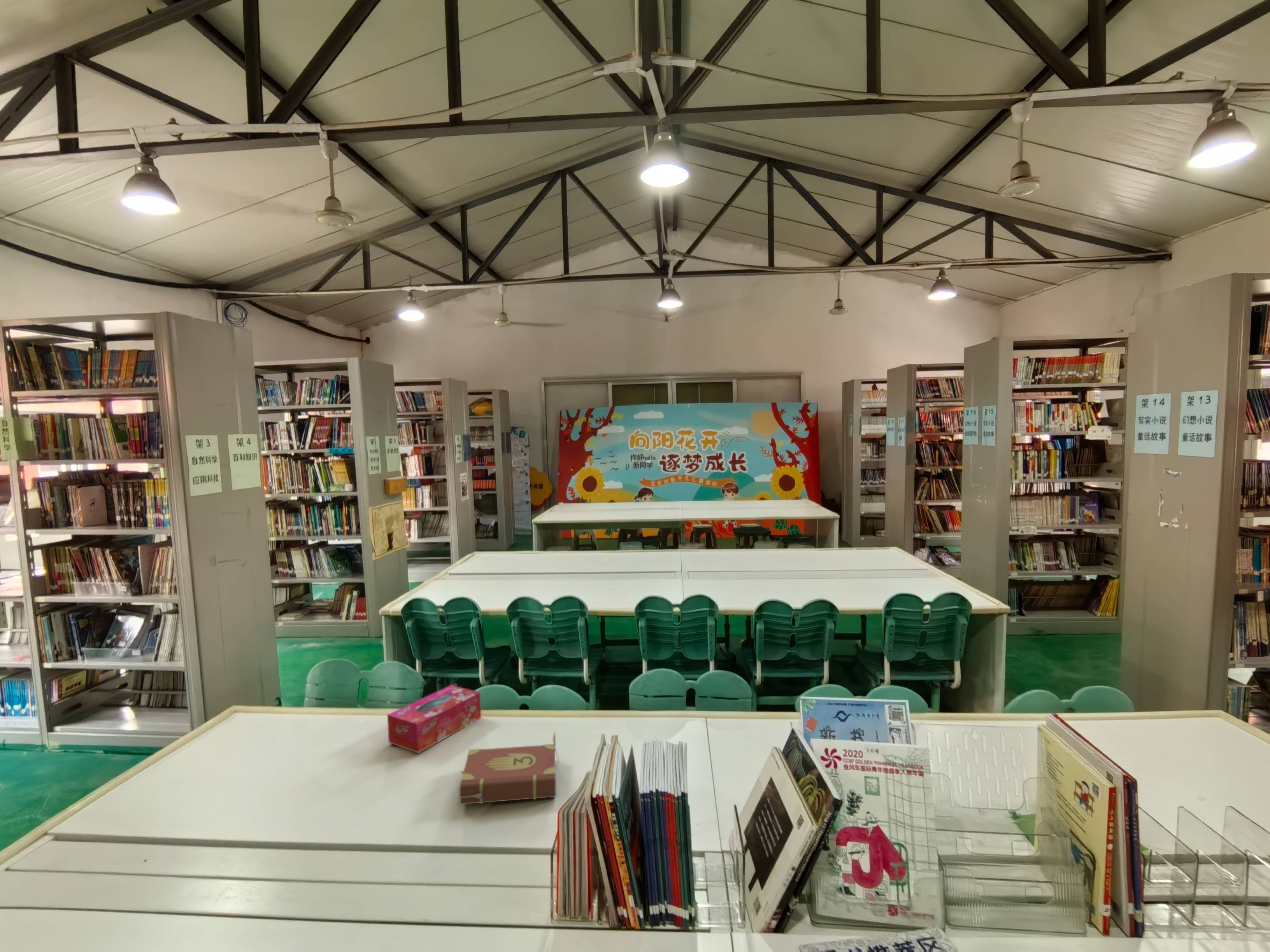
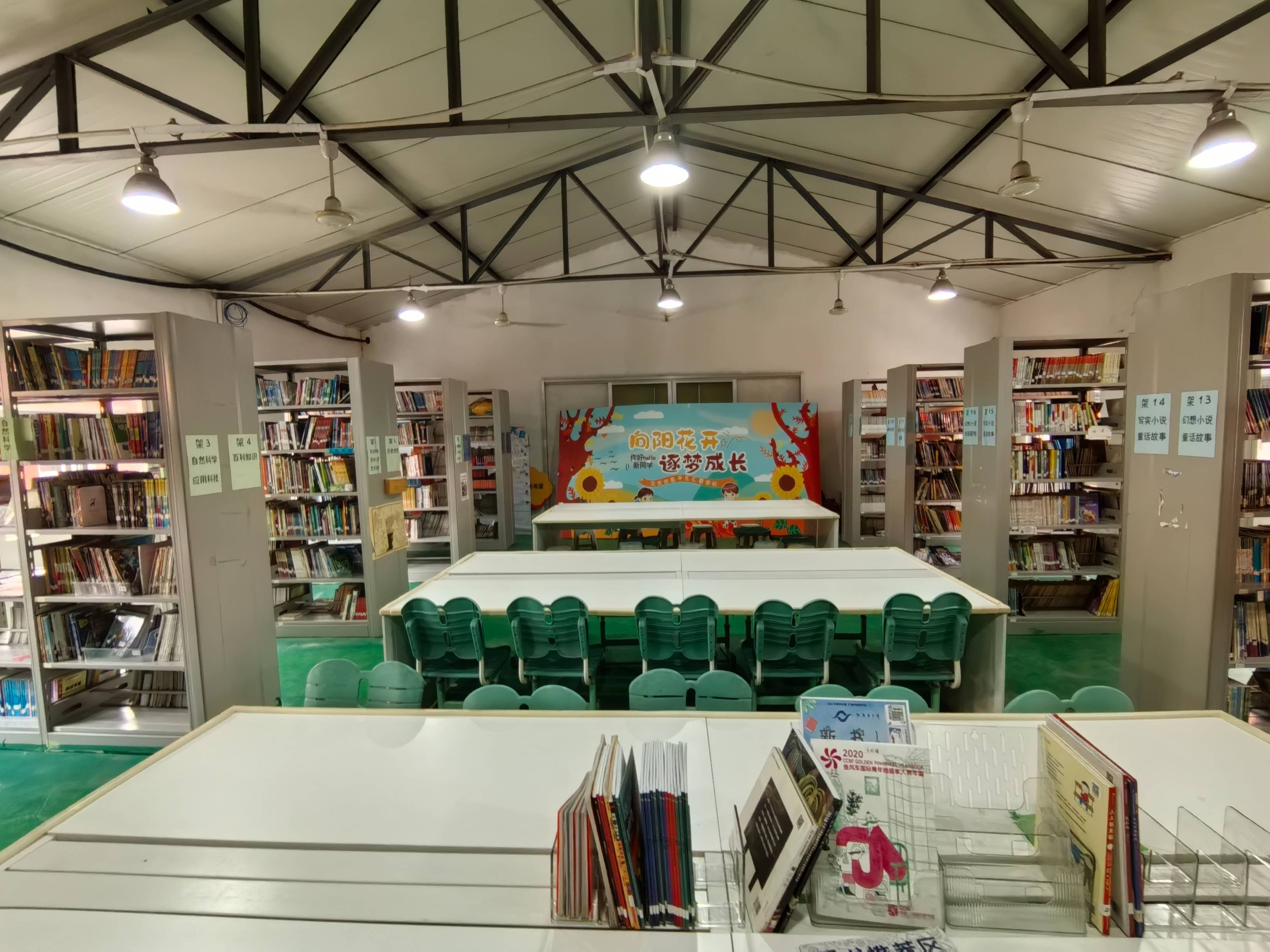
- tissue box (436, 716)
- book (509, 761)
